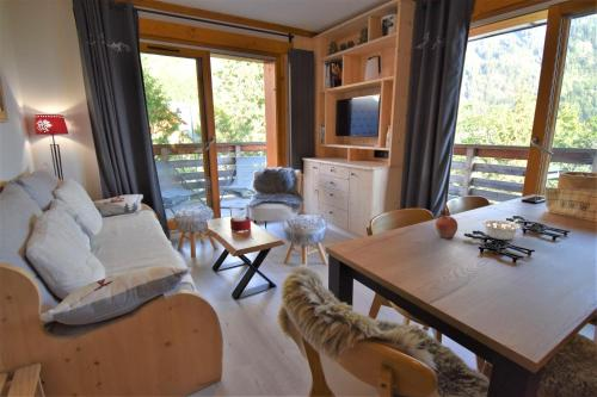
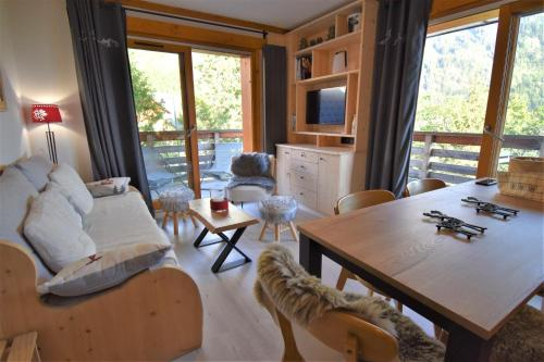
- fruit (445, 225)
- legume (500, 228)
